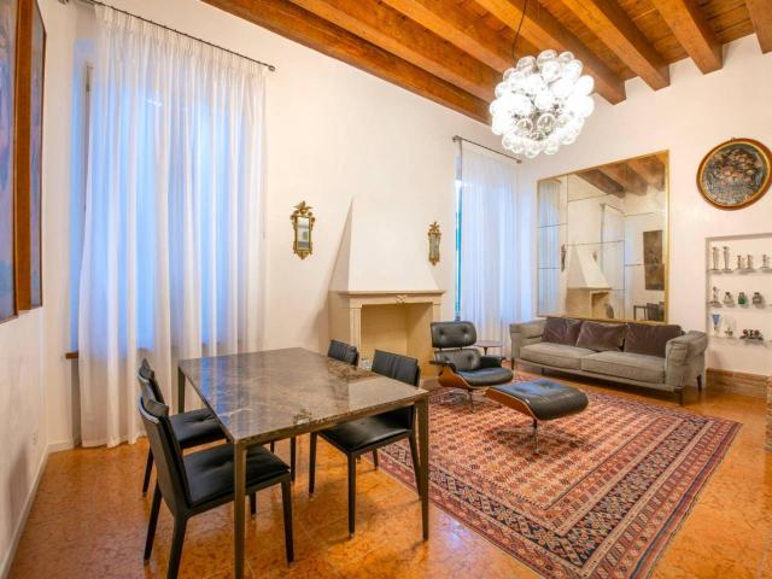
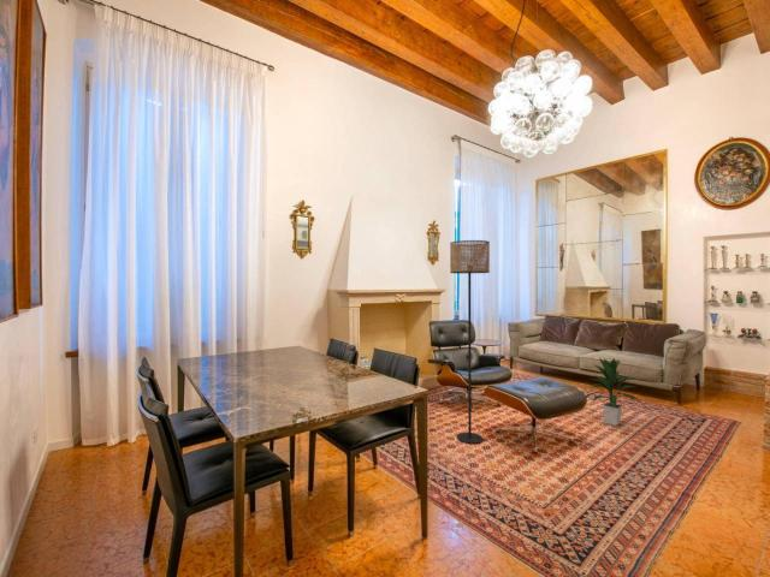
+ indoor plant (610, 388)
+ floor lamp (469, 340)
